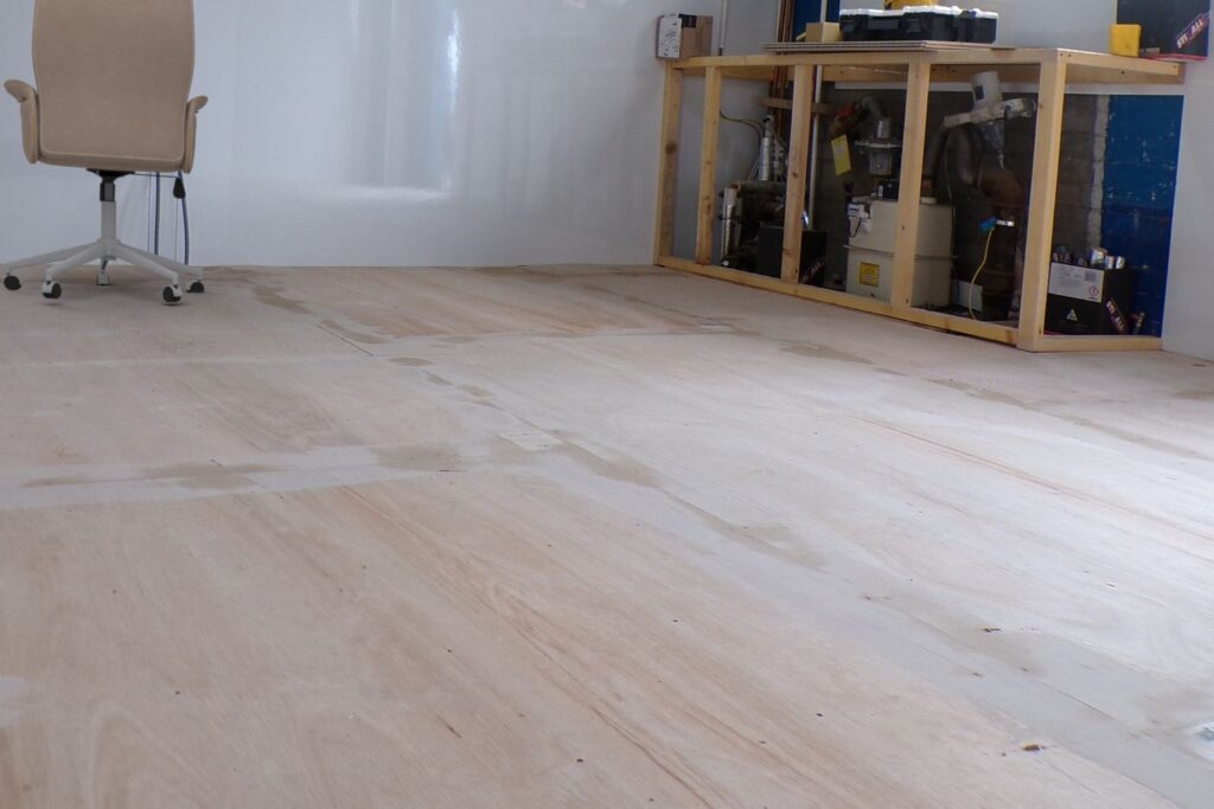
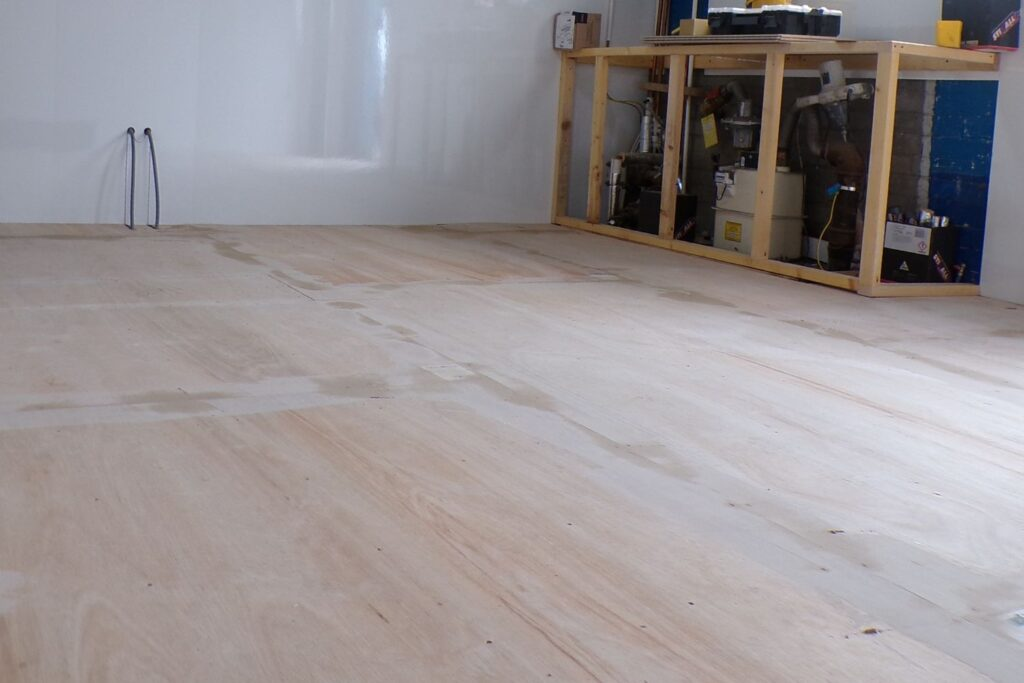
- office chair (109, 141)
